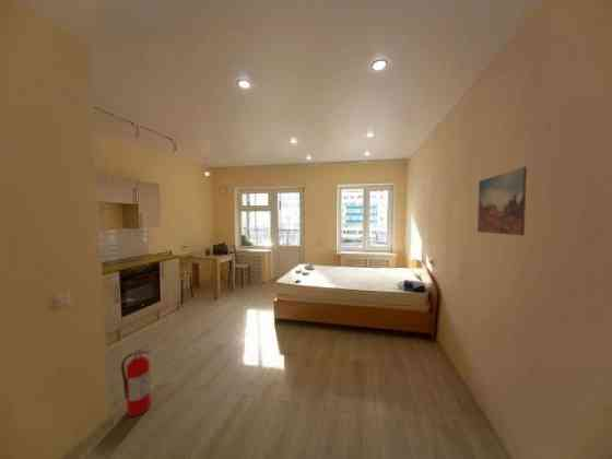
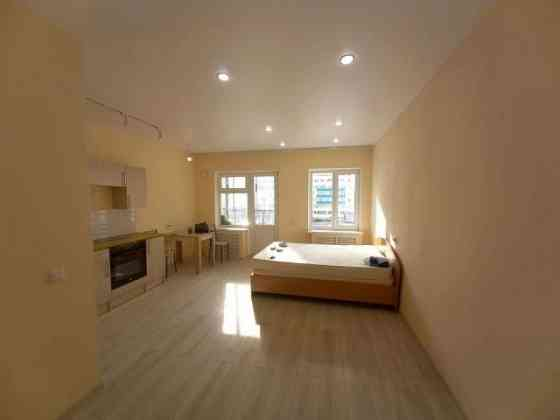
- wall art (497, 204)
- fire extinguisher (138, 378)
